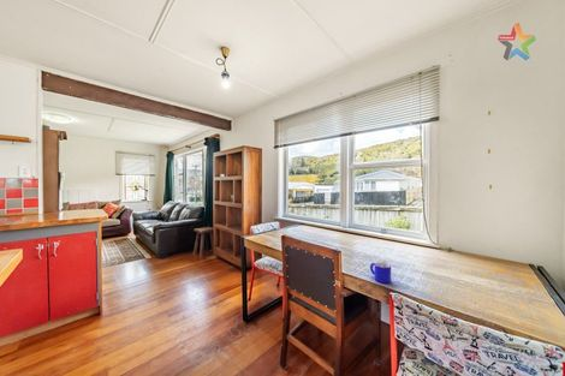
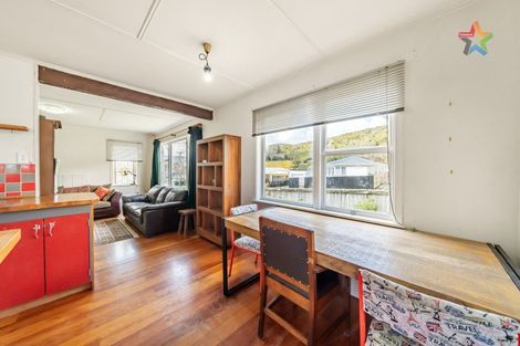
- mug (379, 270)
